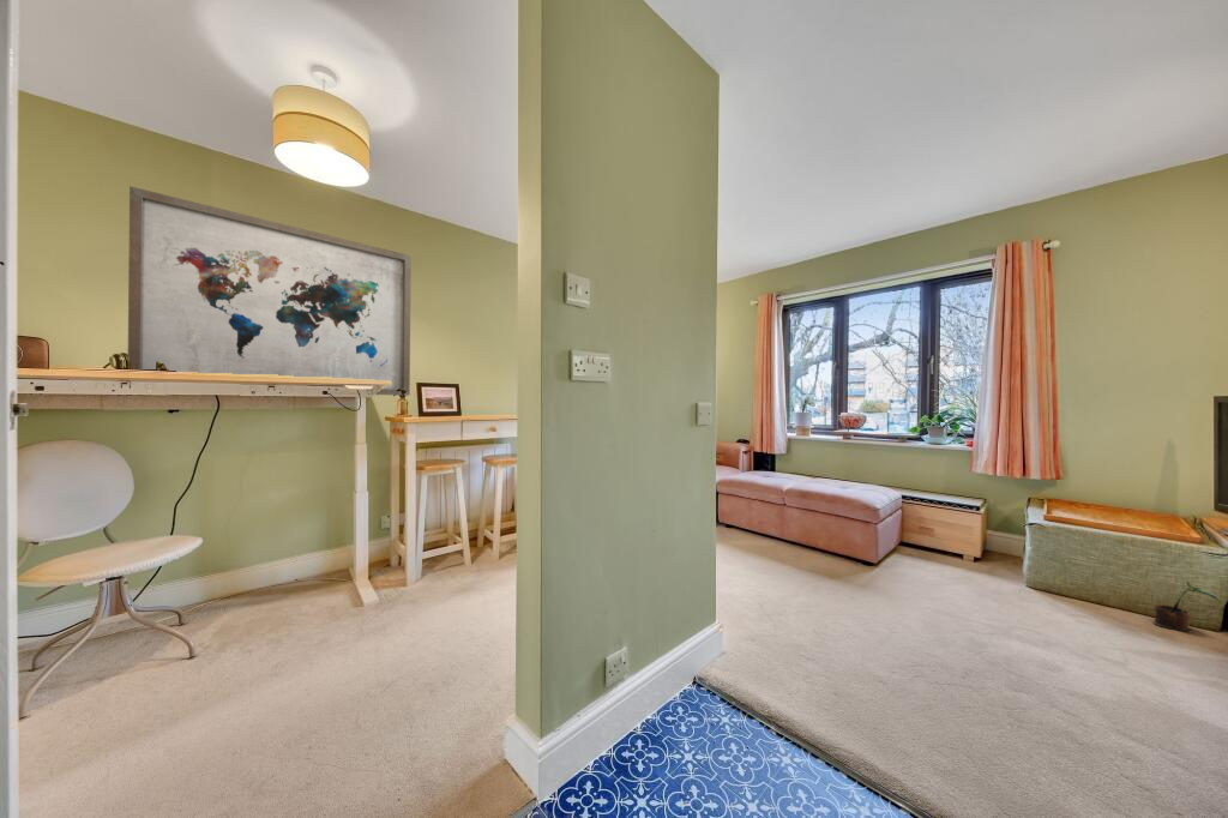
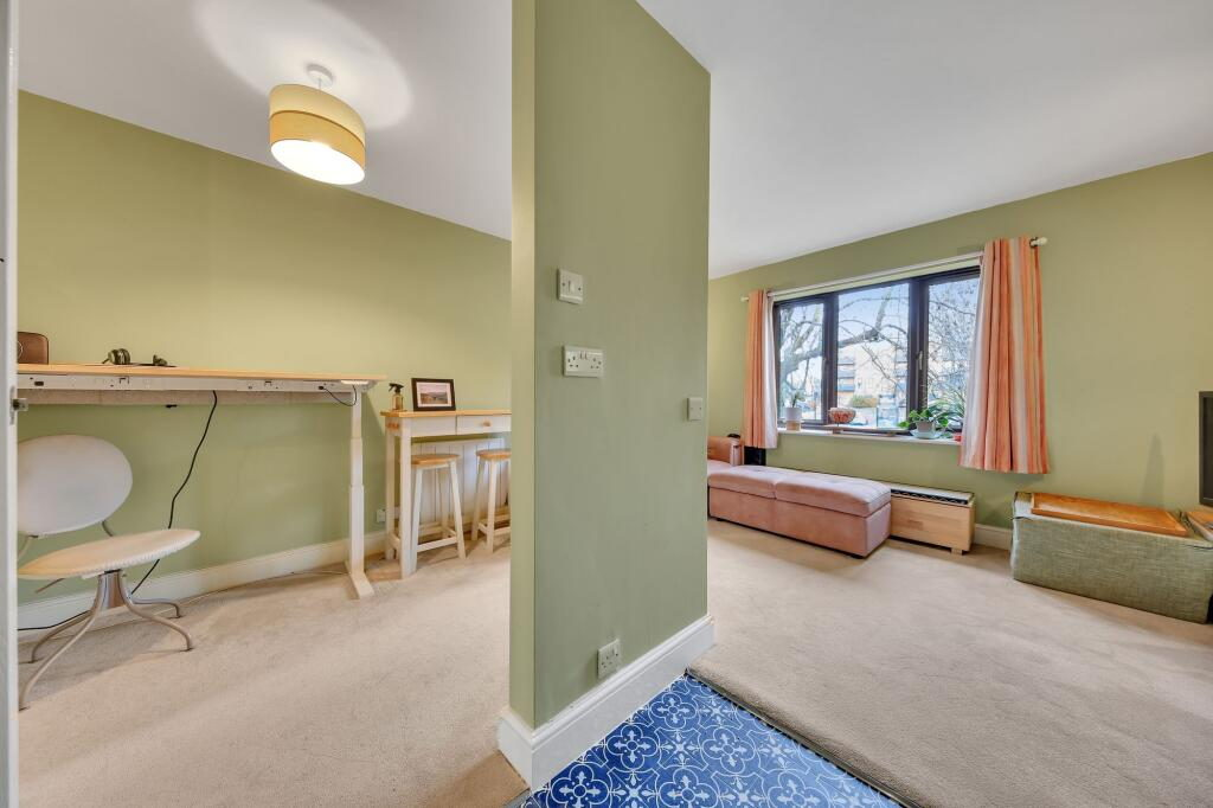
- potted plant (1179, 601)
- wall art (294, 309)
